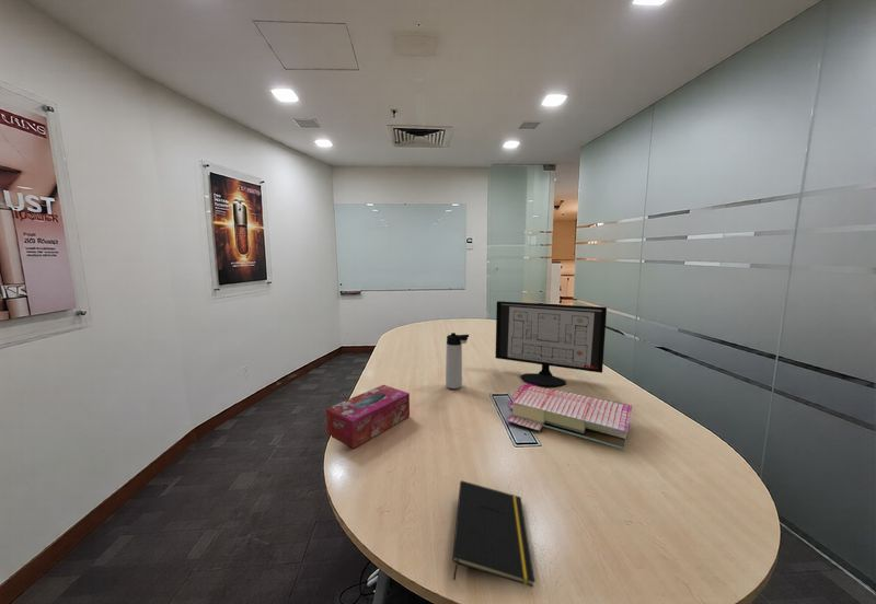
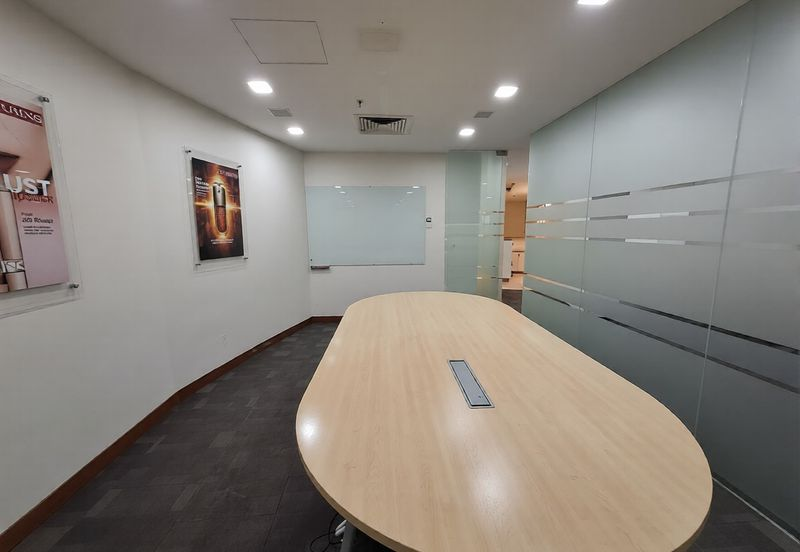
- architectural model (564, 409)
- thermos bottle (457, 360)
- computer monitor (543, 344)
- notepad (491, 525)
- tissue box (370, 413)
